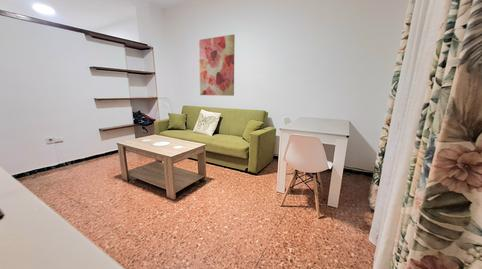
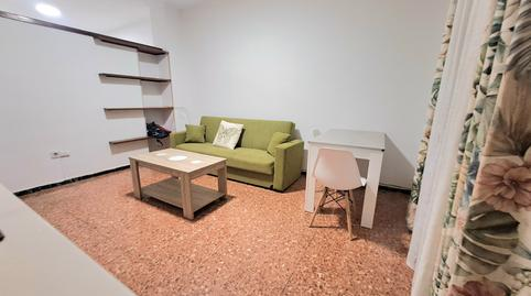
- wall art (216, 67)
